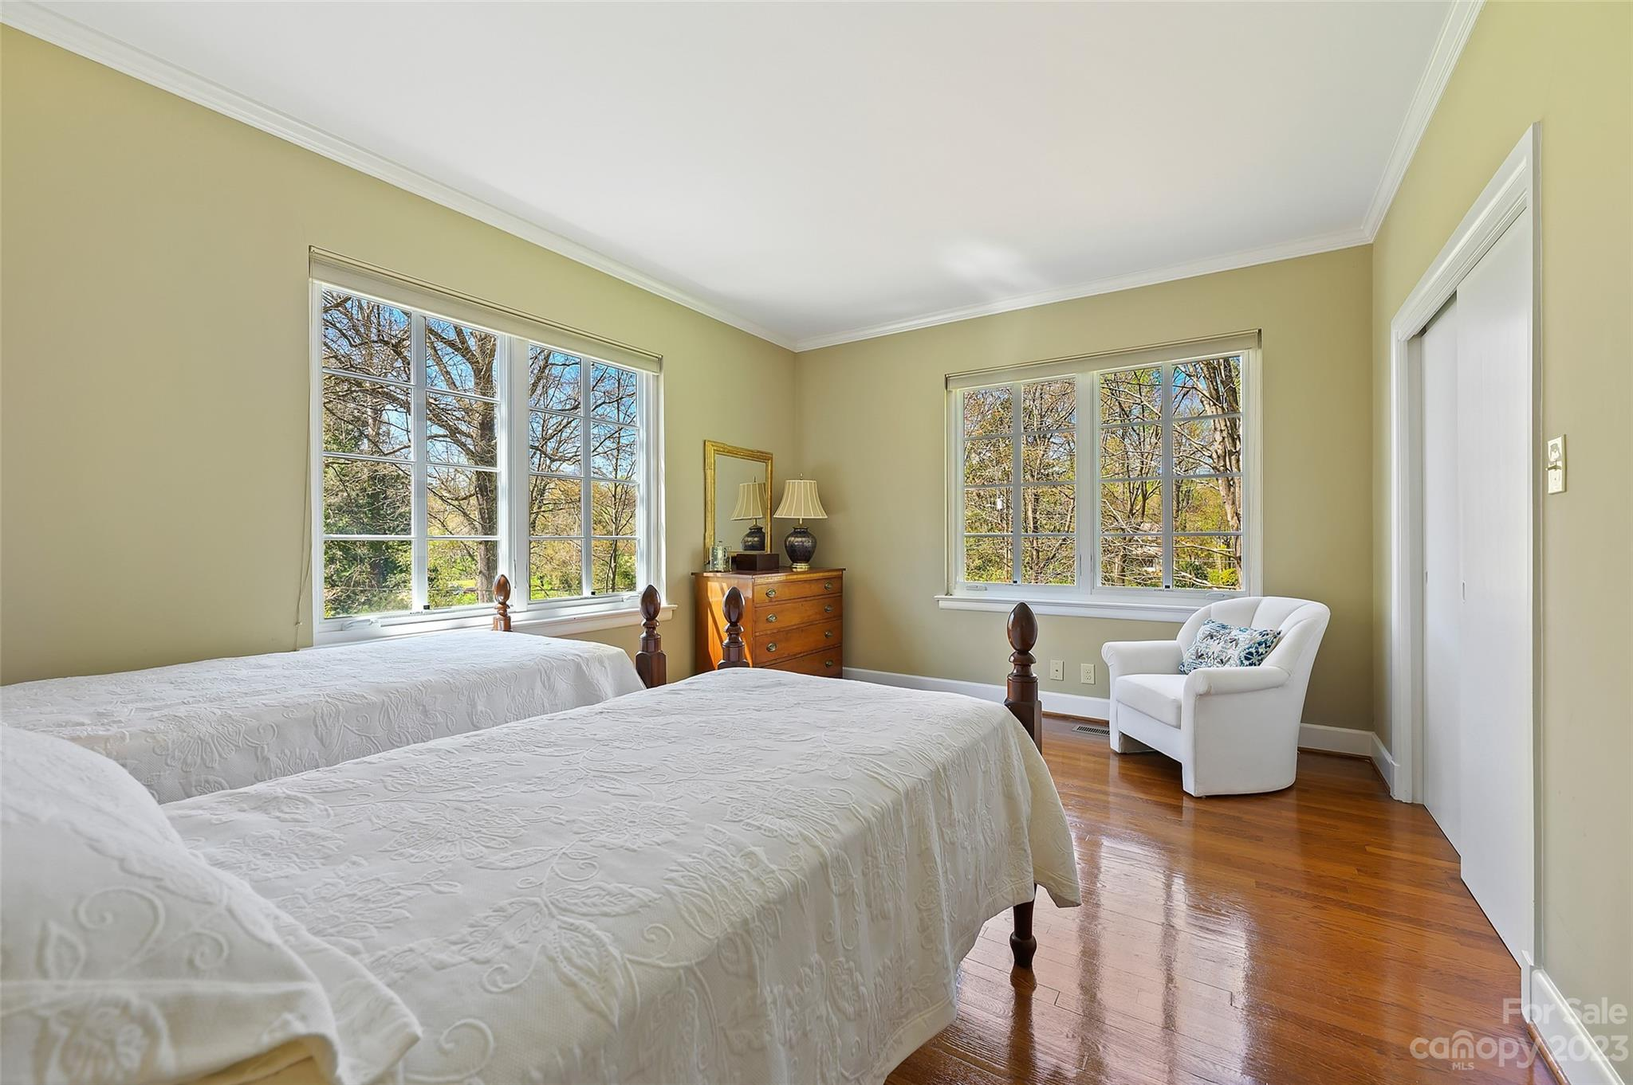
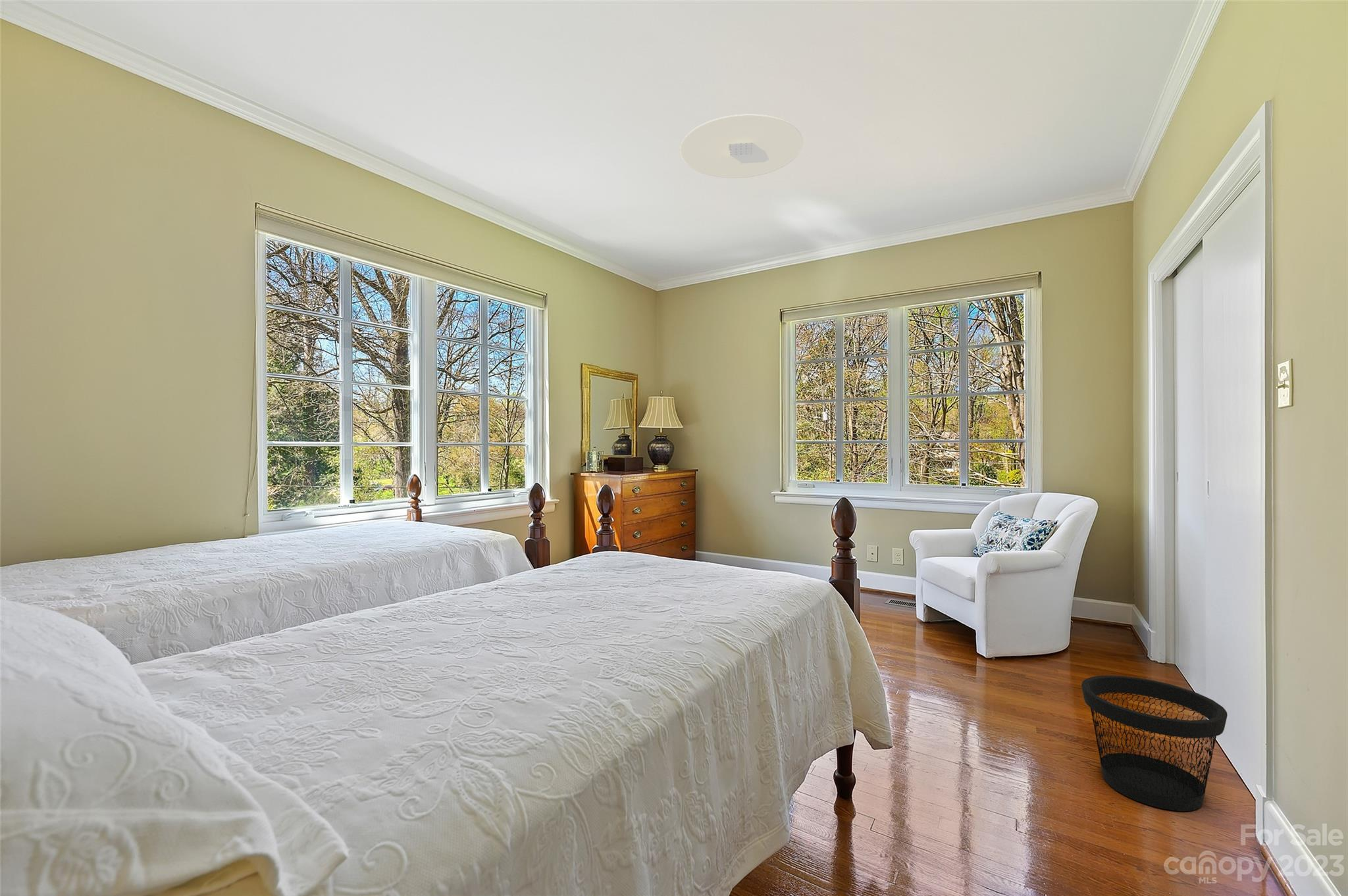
+ wastebasket (1150, 742)
+ ceiling light (740, 143)
